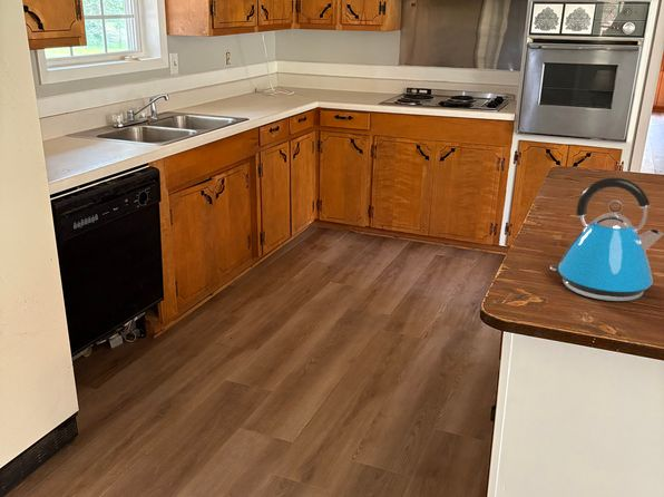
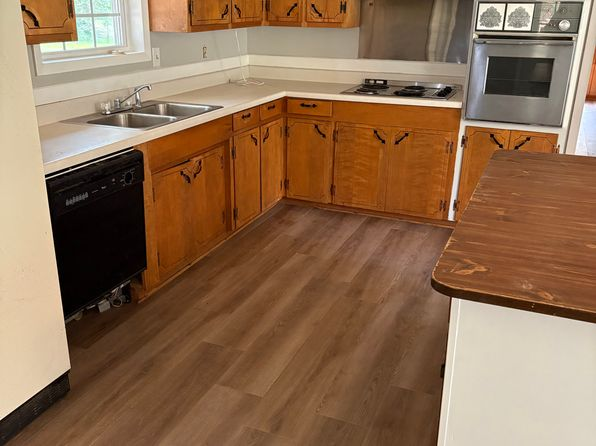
- kettle (607, 233)
